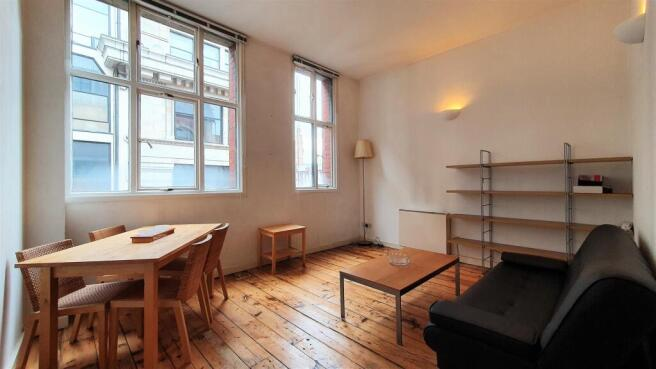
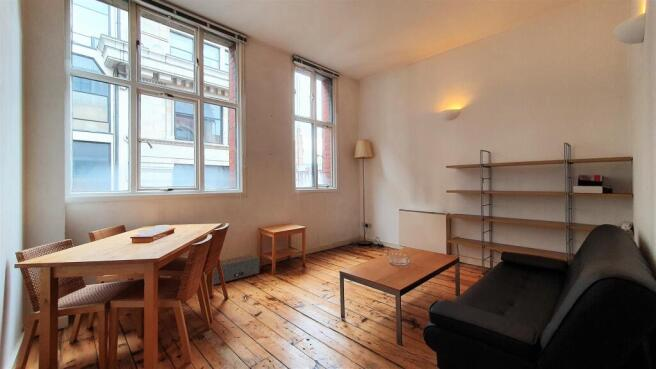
+ speaker (233, 268)
